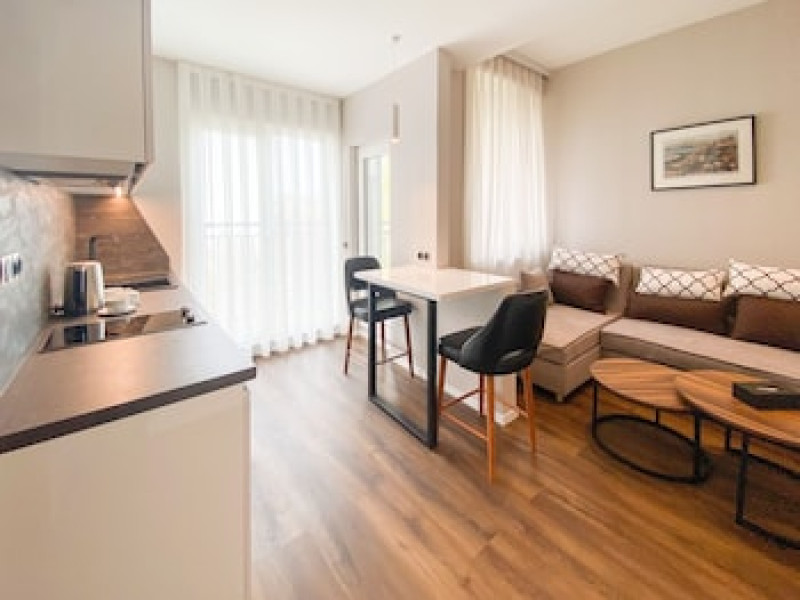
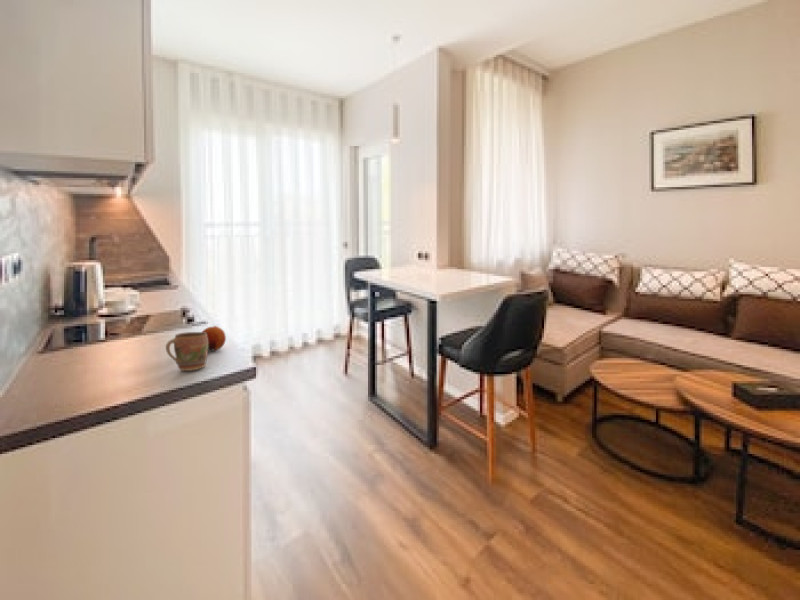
+ fruit (212, 338)
+ mug (188, 351)
